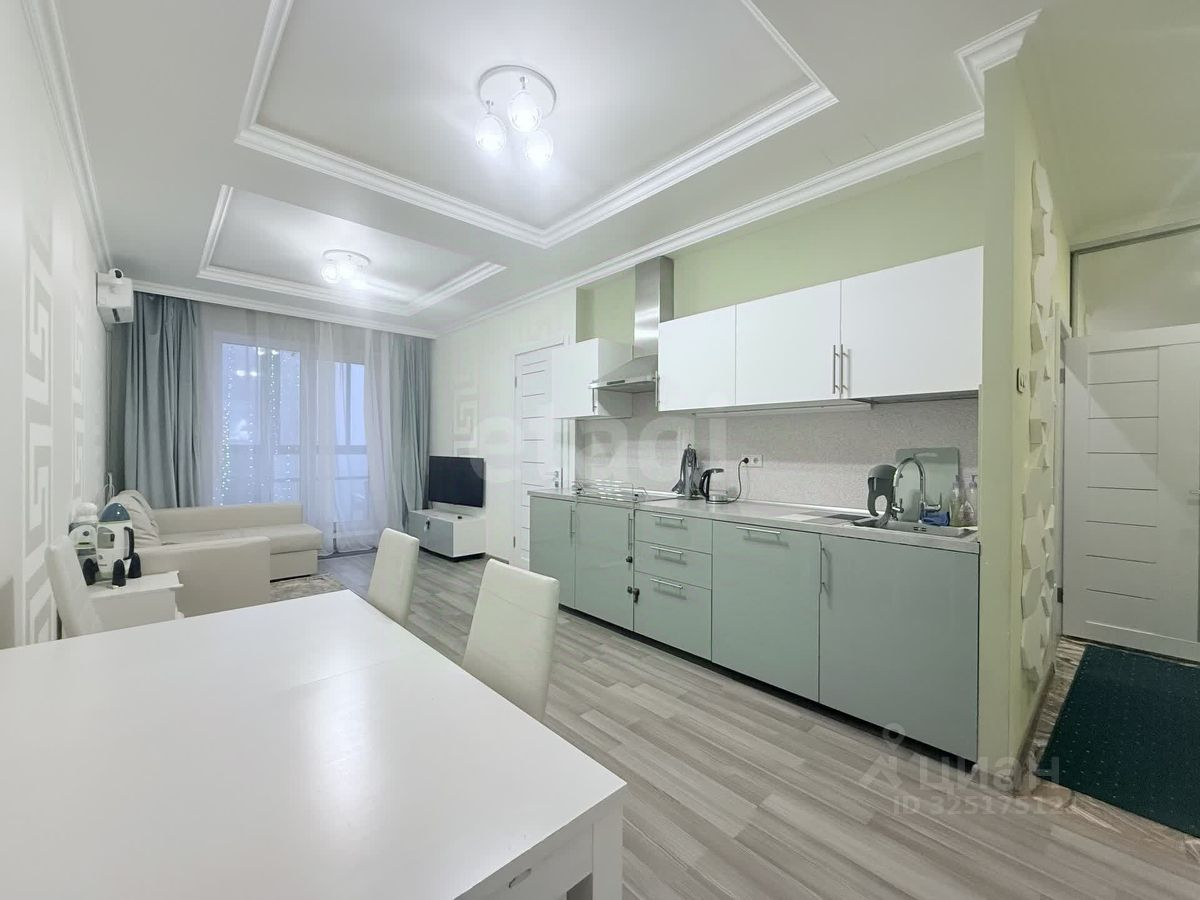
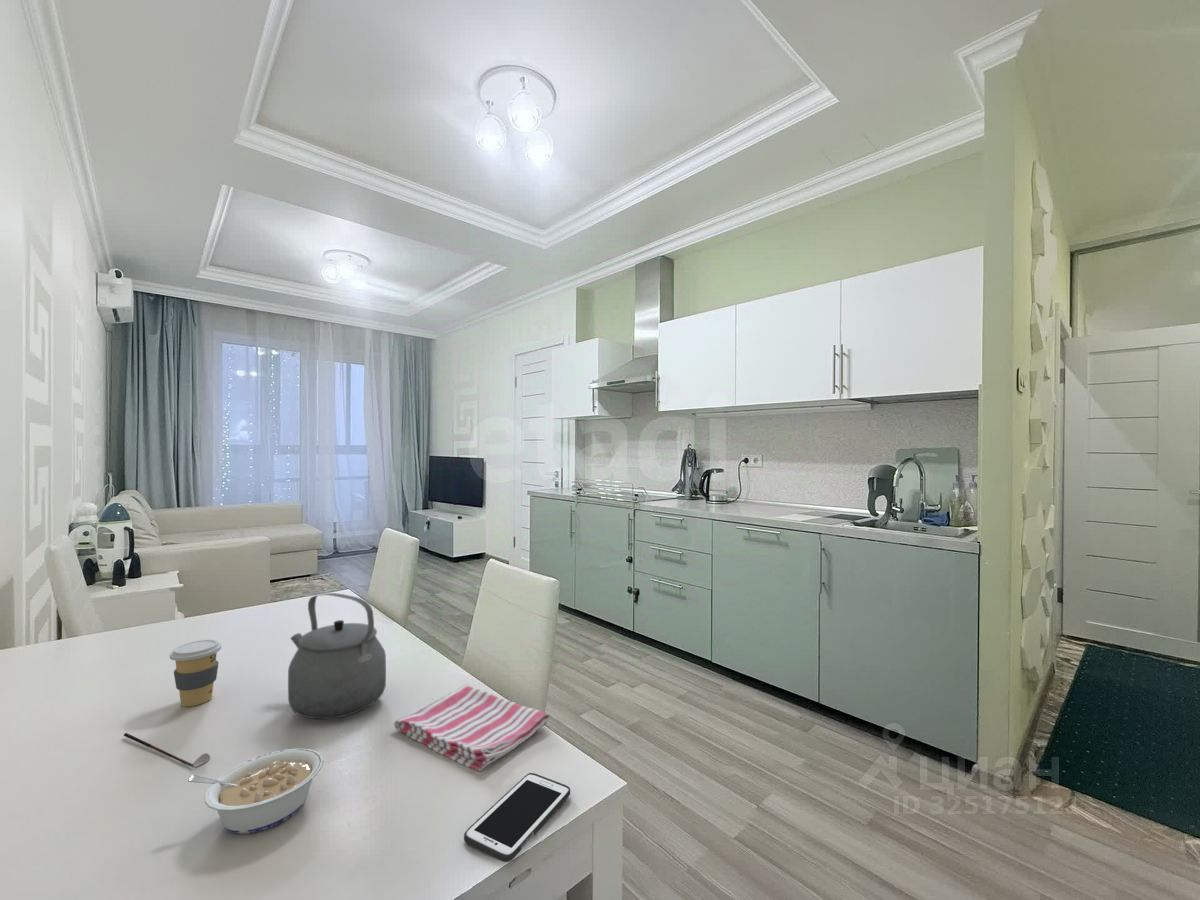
+ coffee cup (196, 673)
+ legume (262, 791)
+ stirrer (160, 749)
+ tea kettle (330, 647)
+ dish towel (472, 718)
+ cell phone (520, 813)
